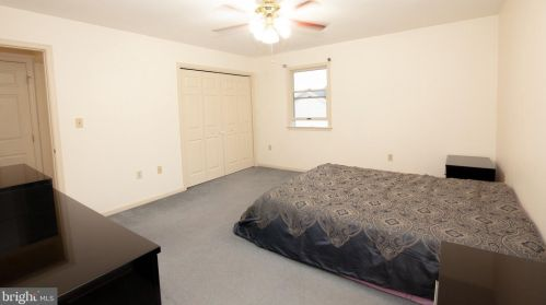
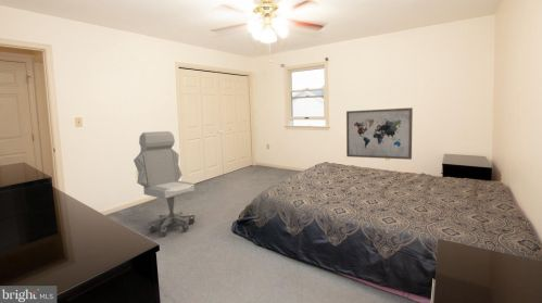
+ wall art (377, 134)
+ office chair (168, 179)
